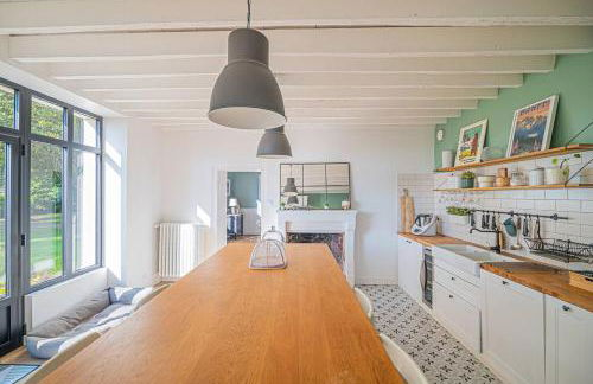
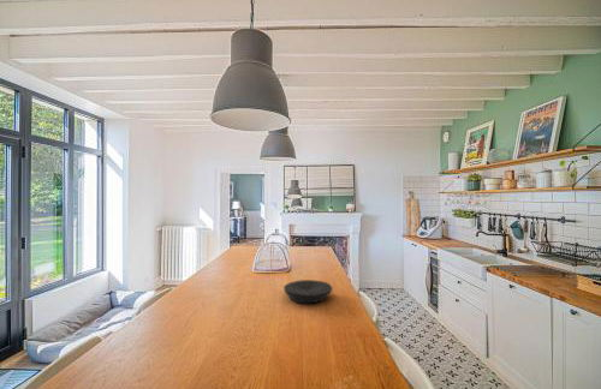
+ plate (308, 292)
